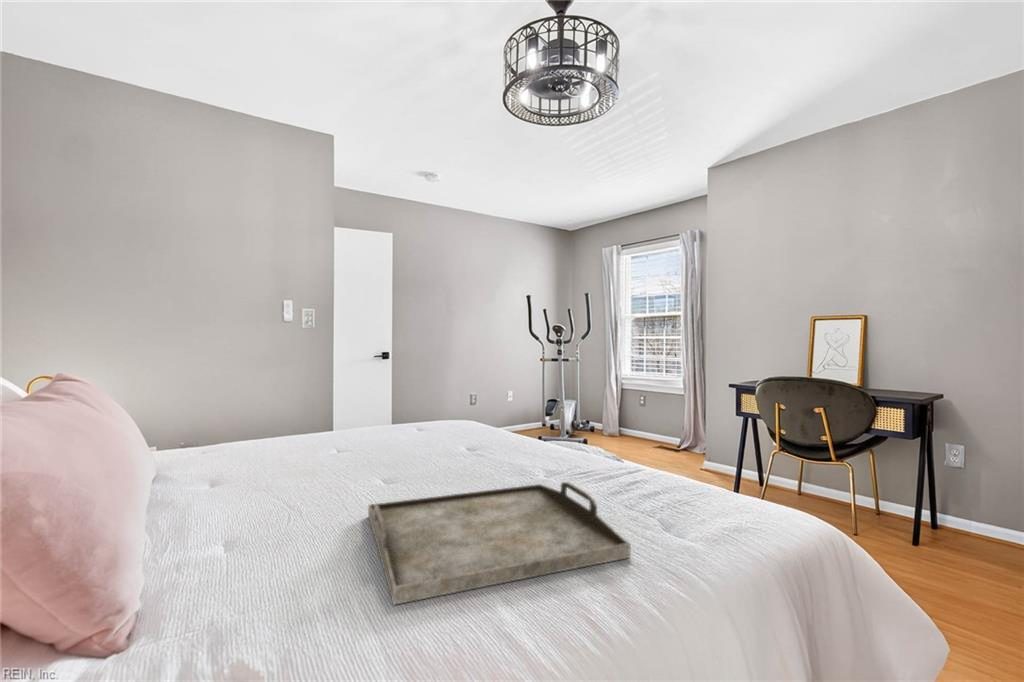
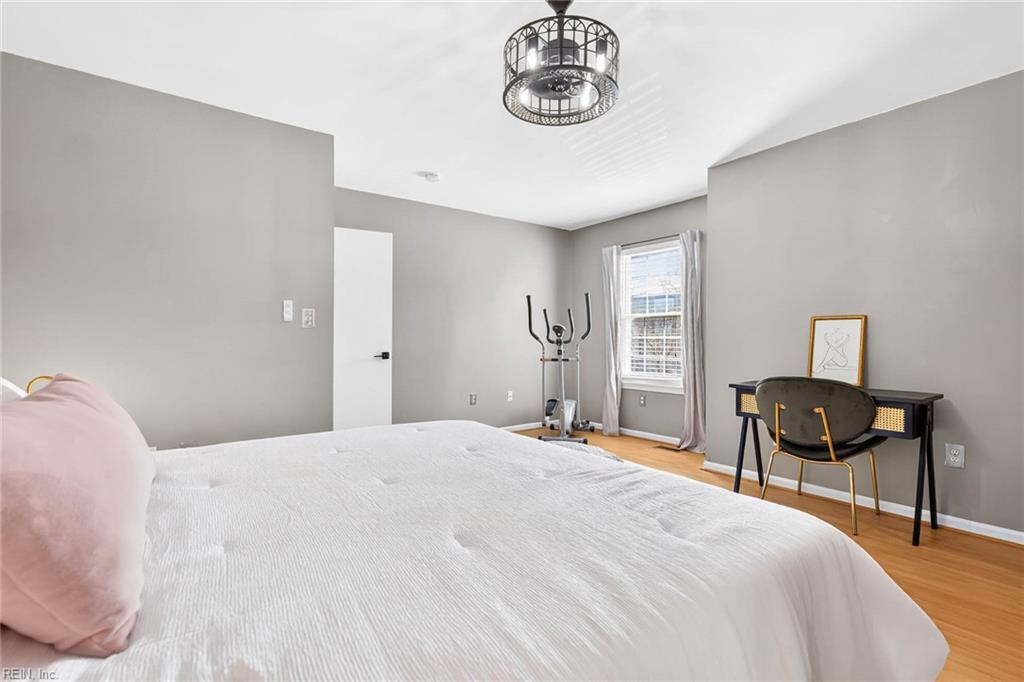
- serving tray (486, 517)
